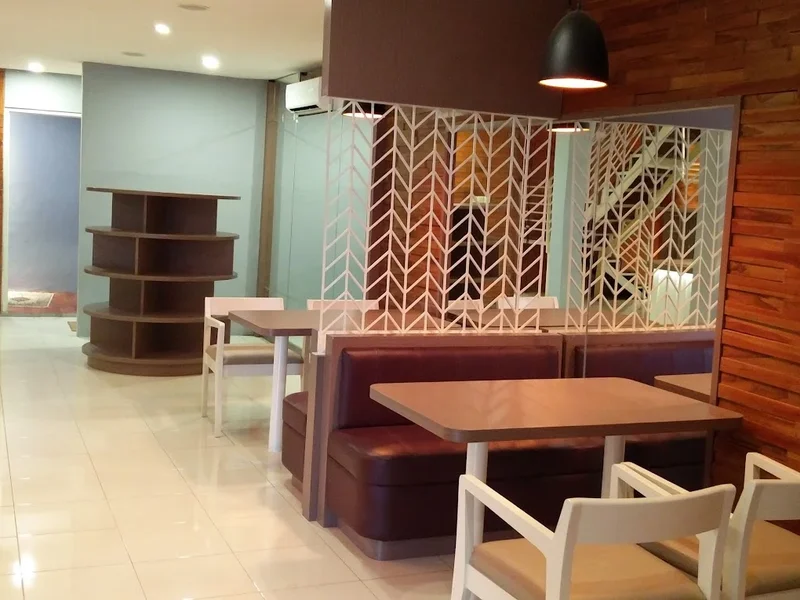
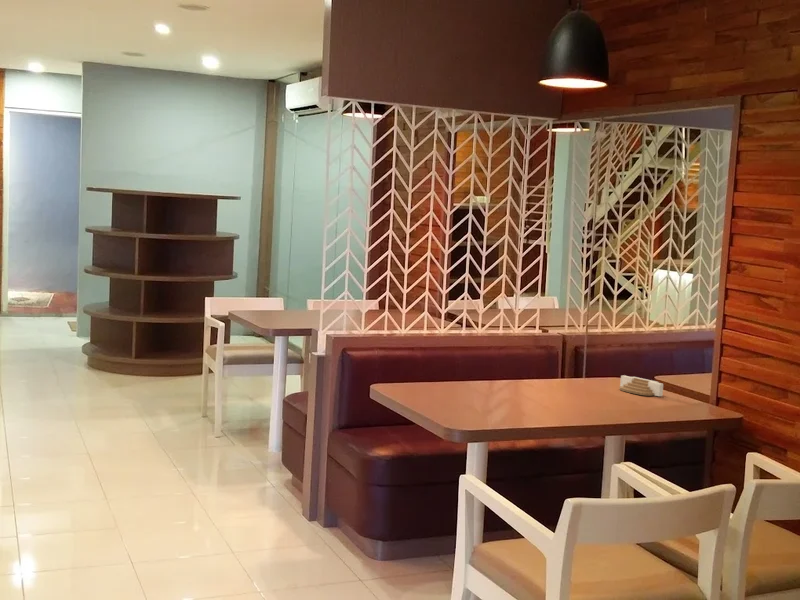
+ architectural model (637, 385)
